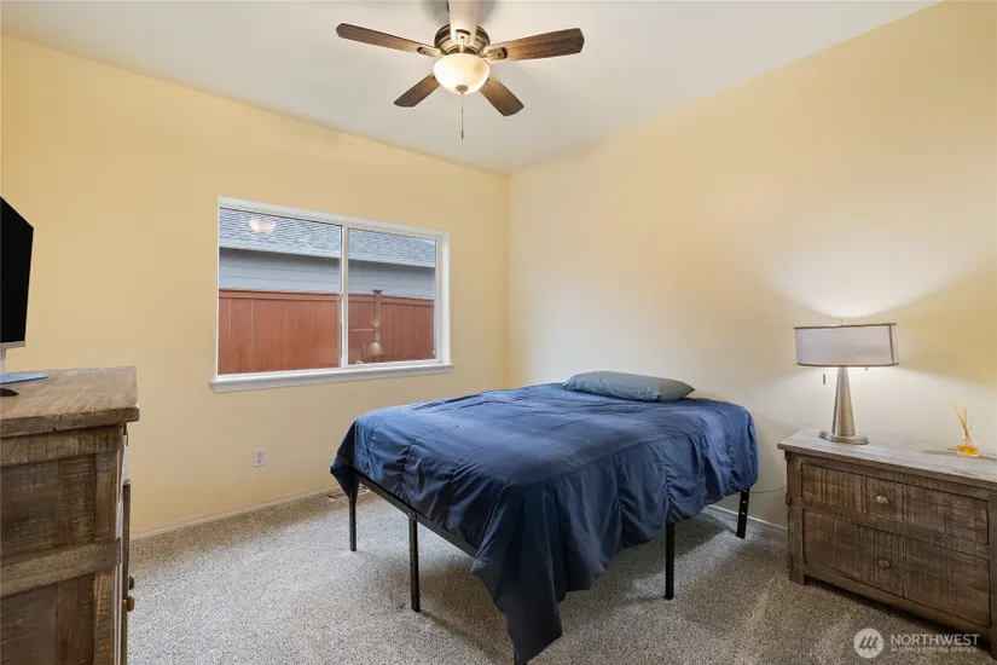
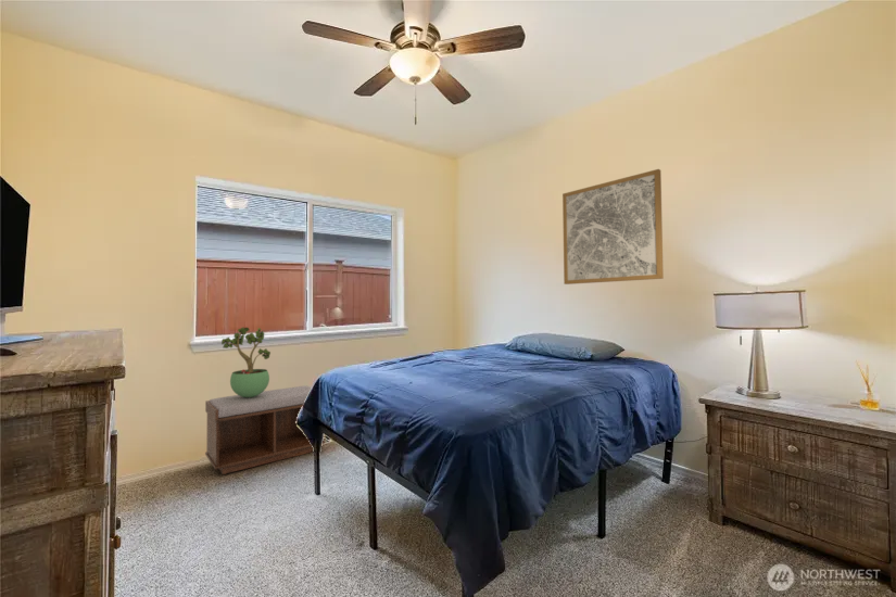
+ wall art (607, 231)
+ bench (267, 424)
+ potted plant (248, 361)
